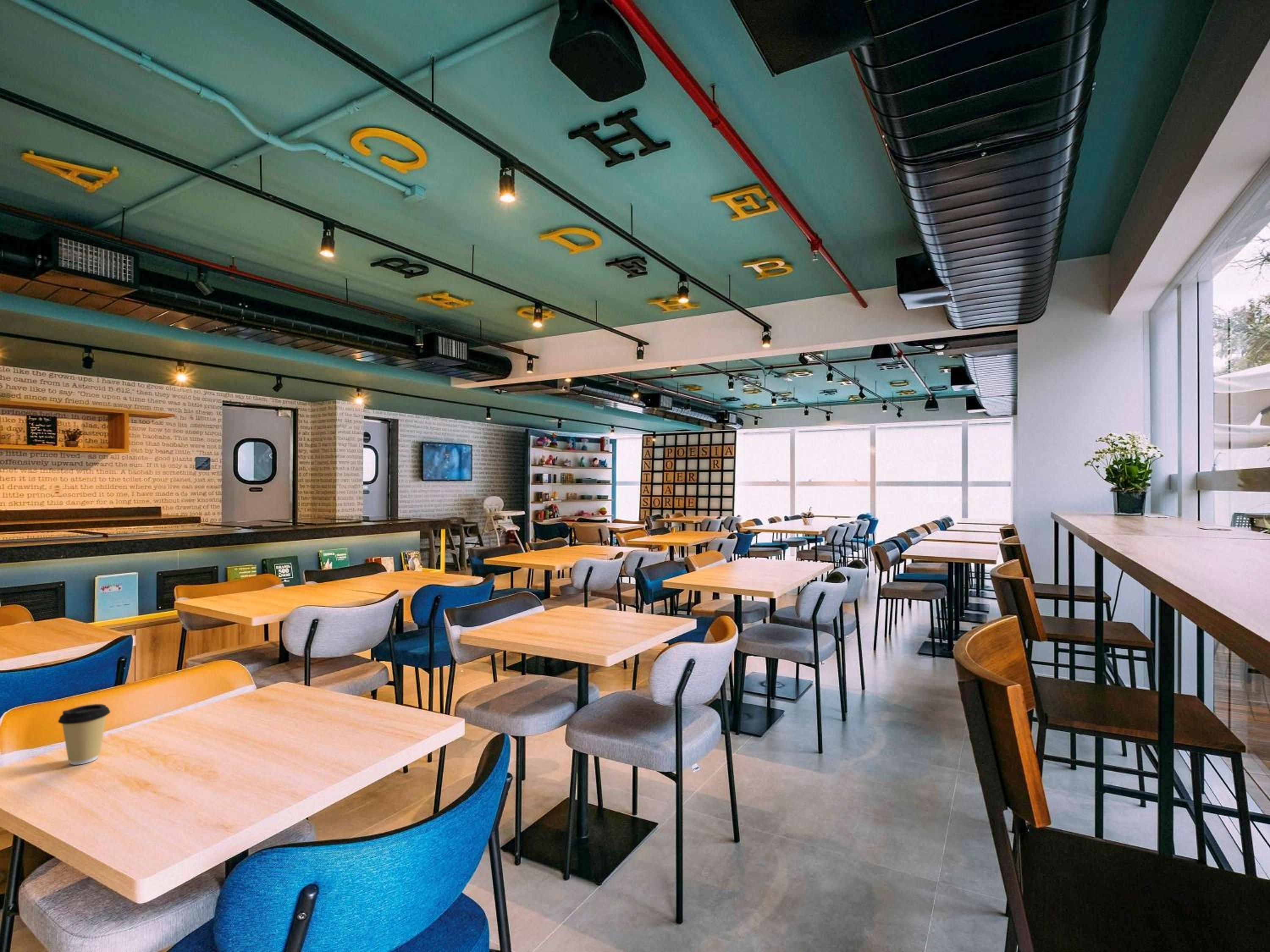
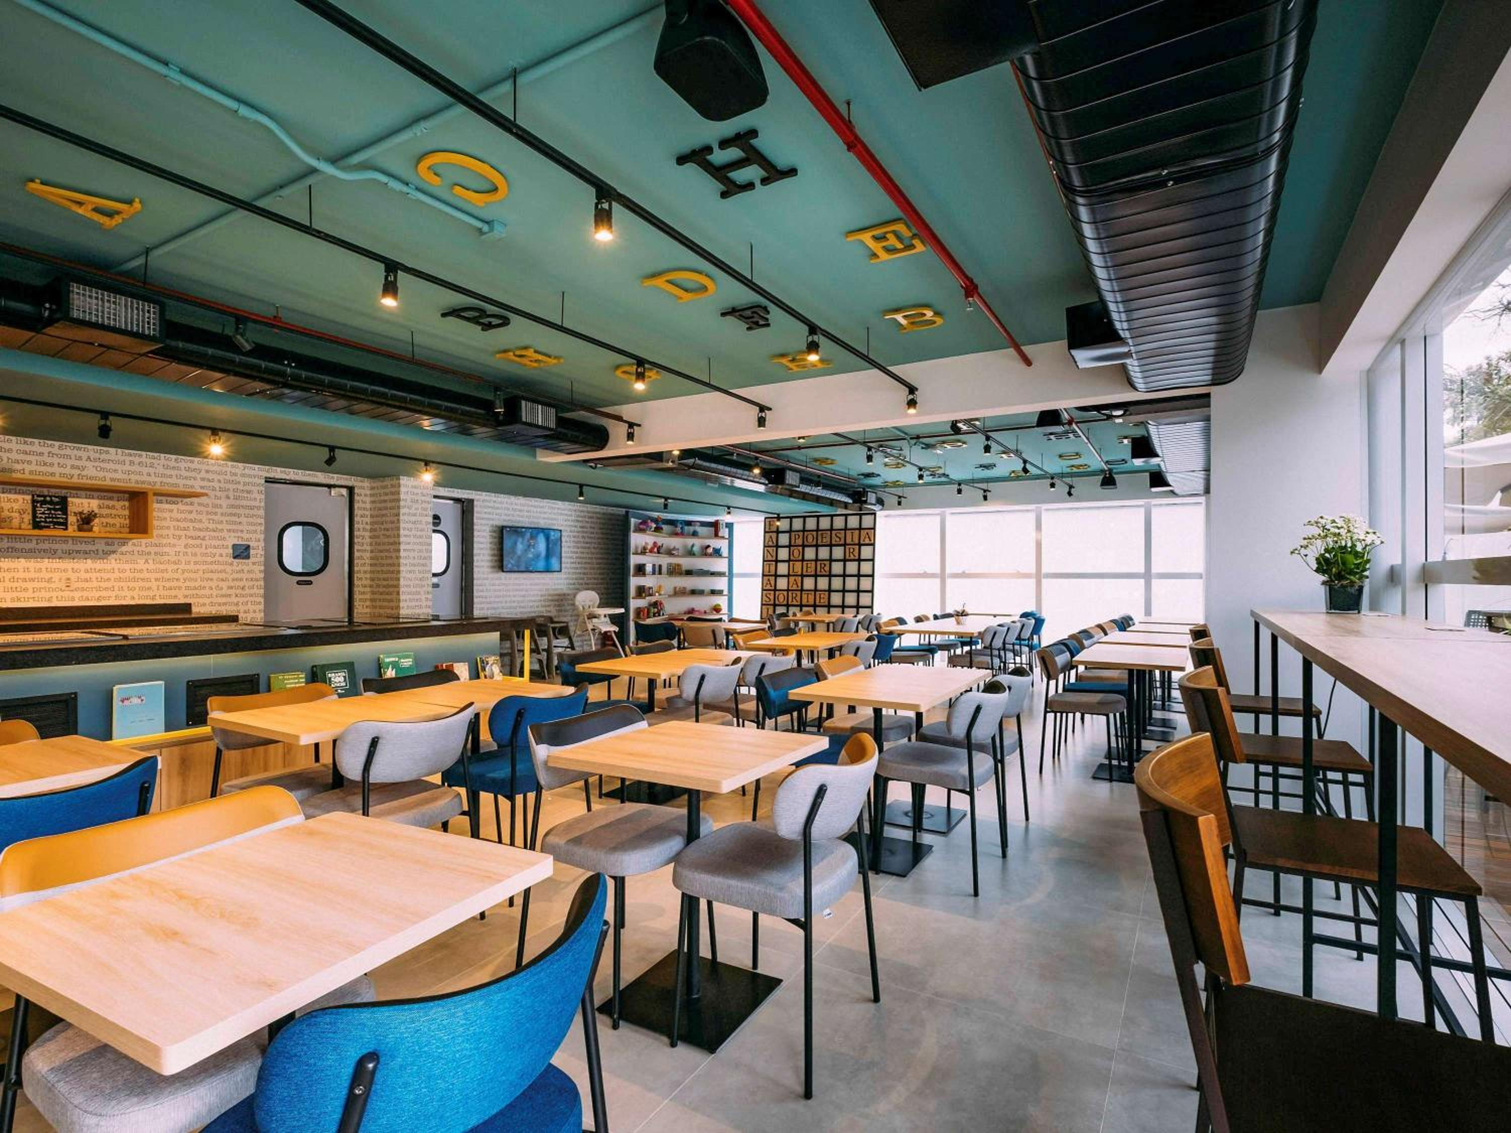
- coffee cup (84, 734)
